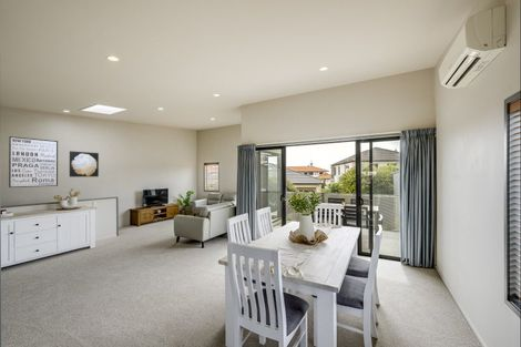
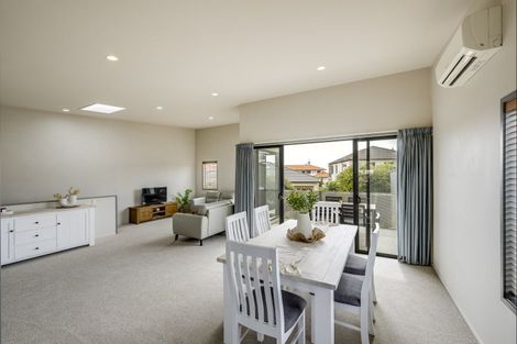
- wall art (34, 162)
- wall art (84, 164)
